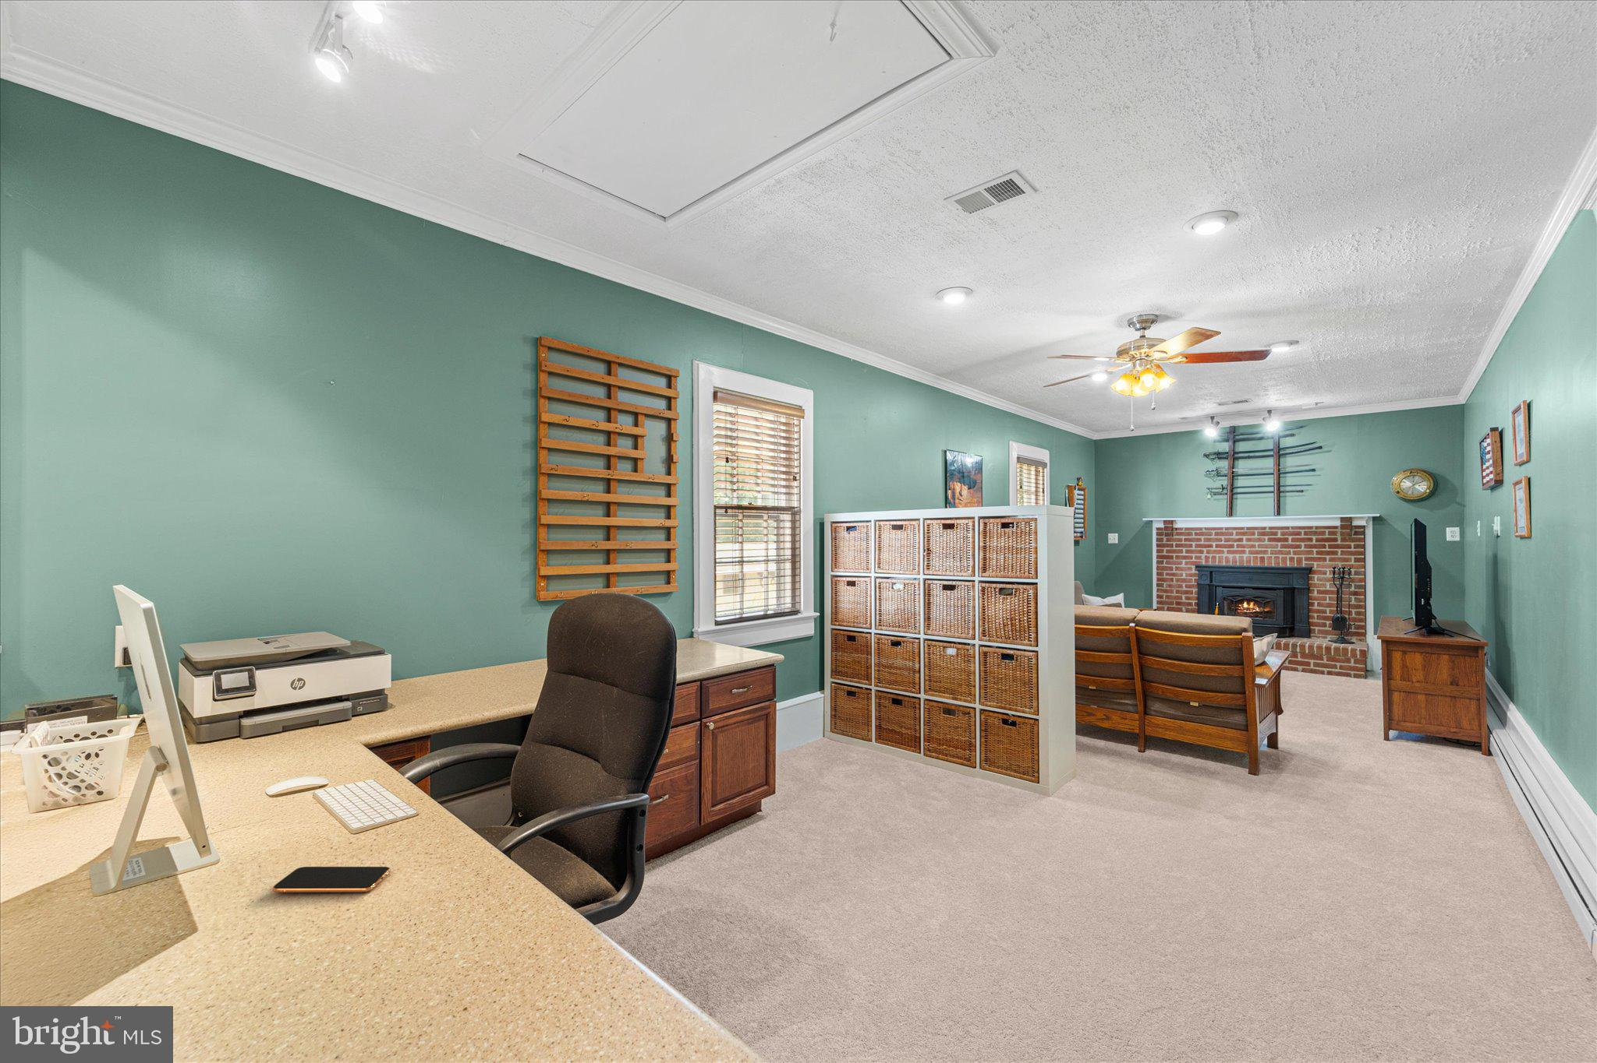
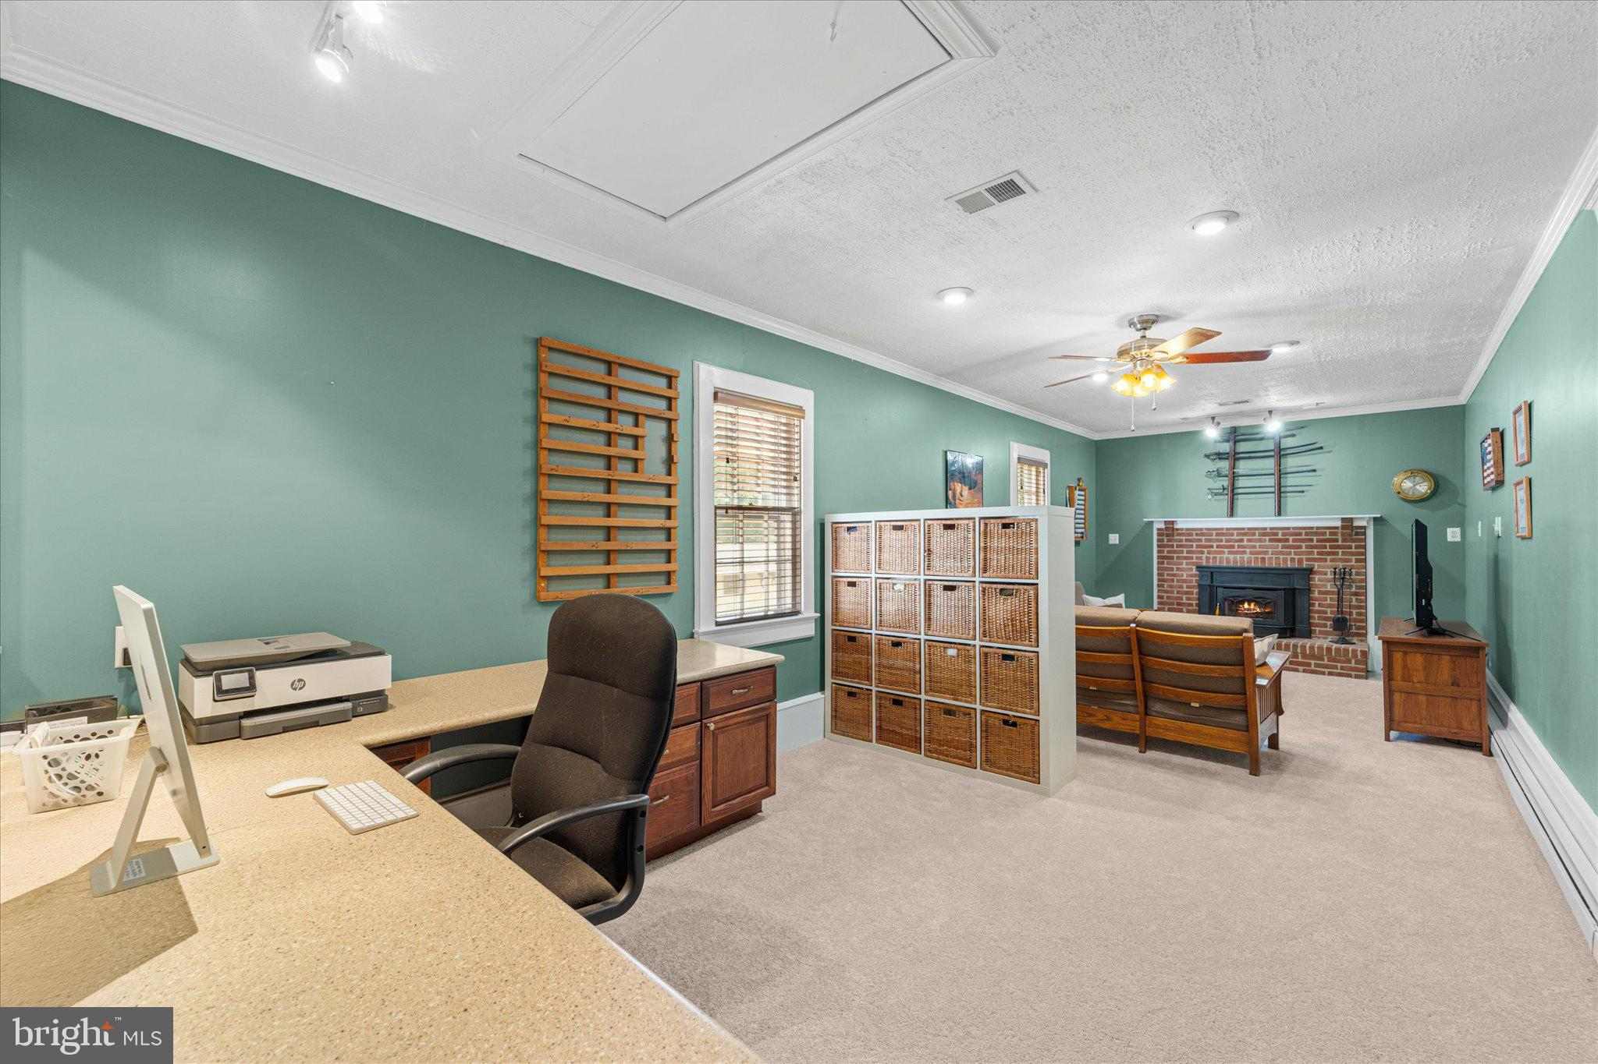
- smartphone (332, 878)
